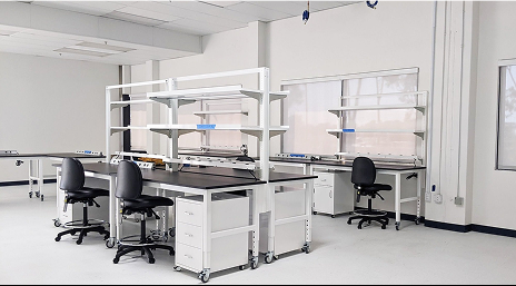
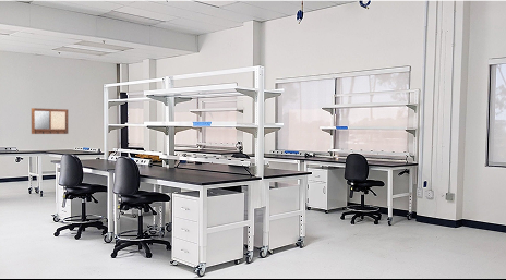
+ writing board (50, 121)
